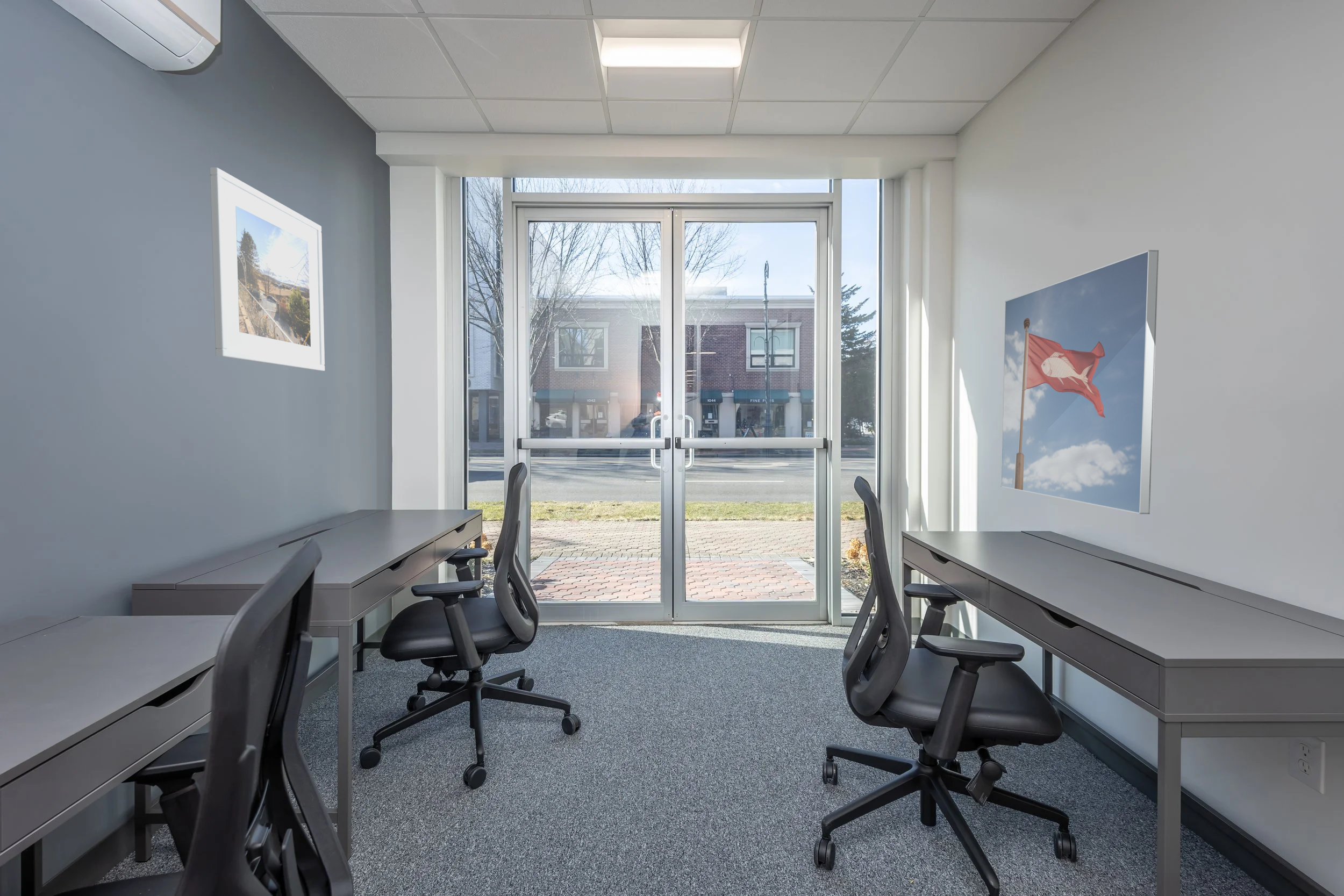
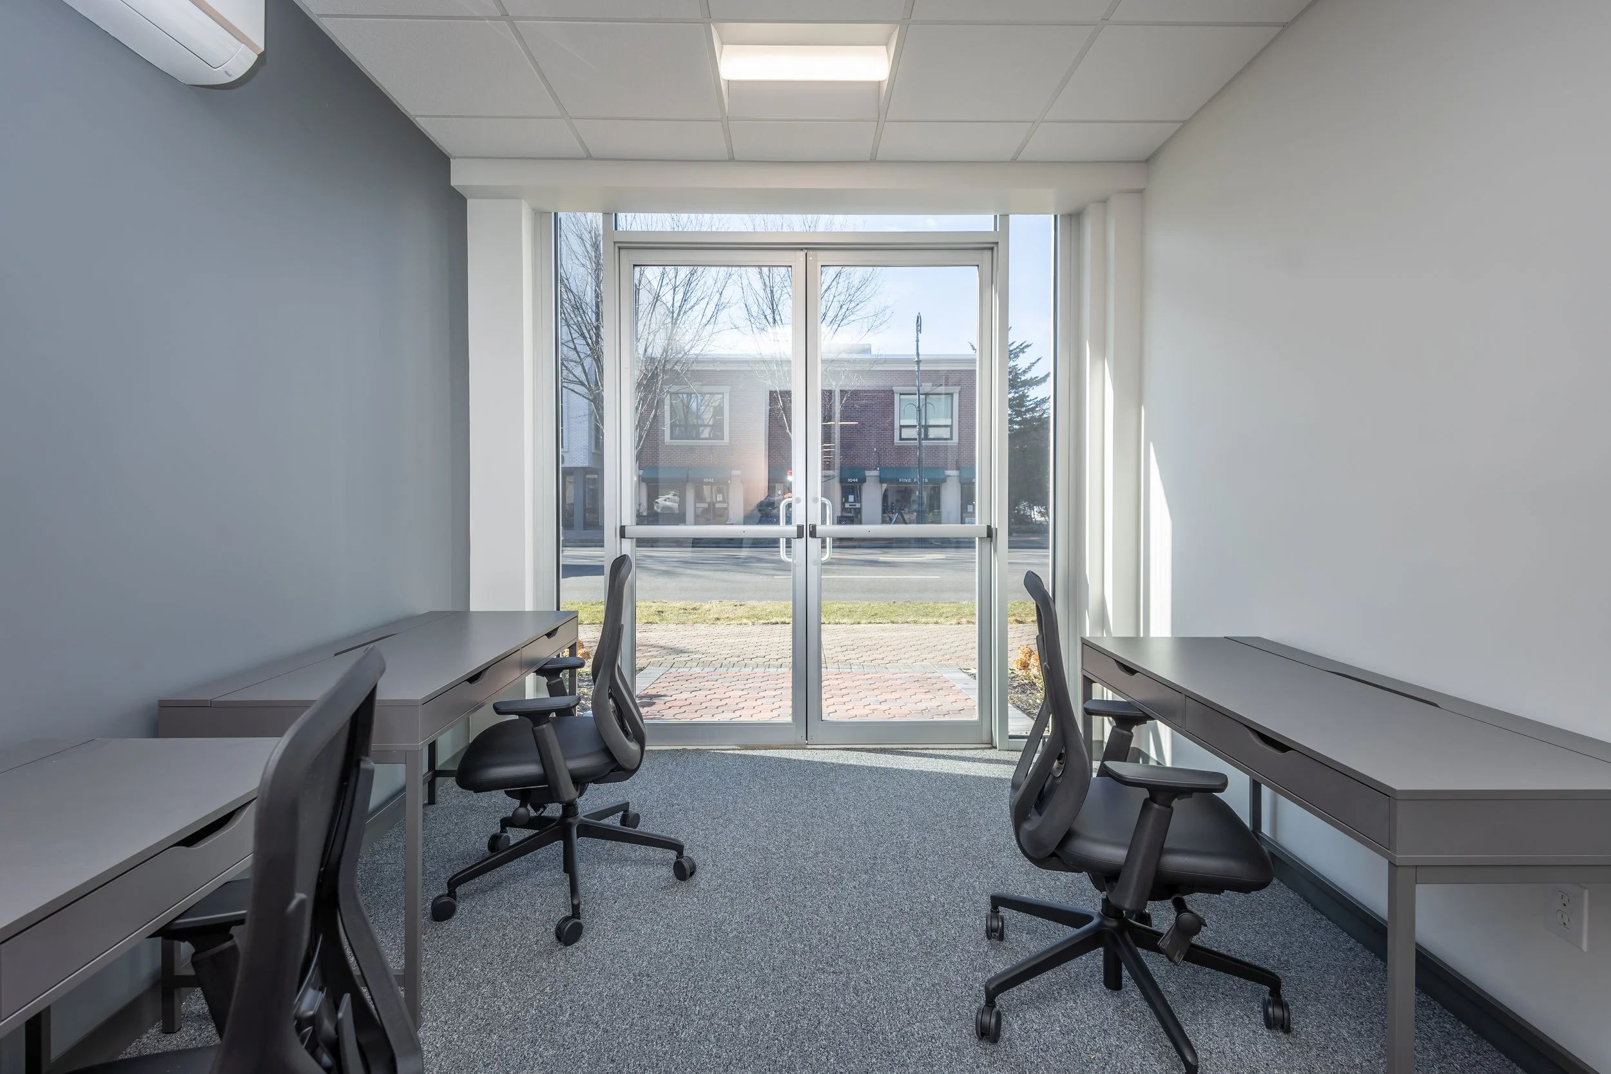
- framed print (1065, 390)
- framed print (275, 283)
